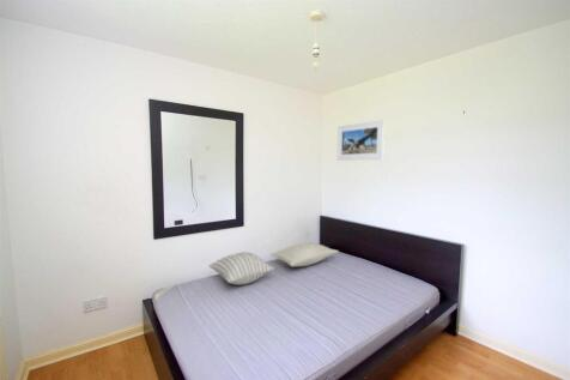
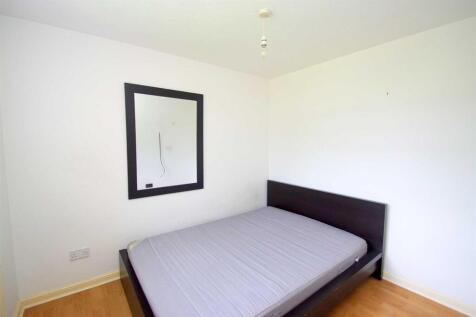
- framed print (358, 141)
- pillow (241, 266)
- pillow (304, 253)
